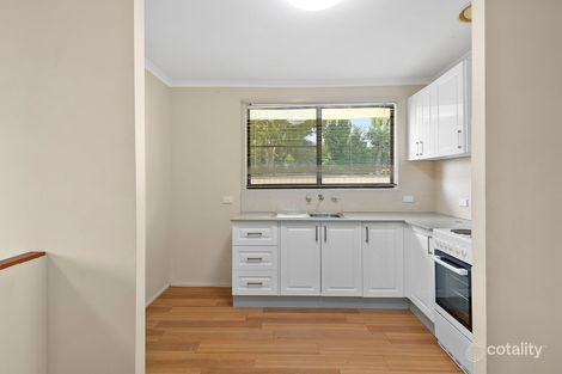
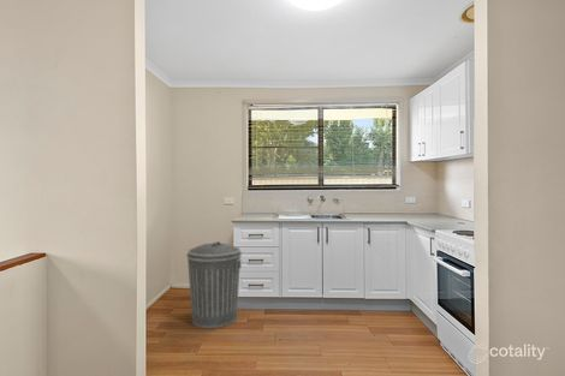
+ trash can (214, 280)
